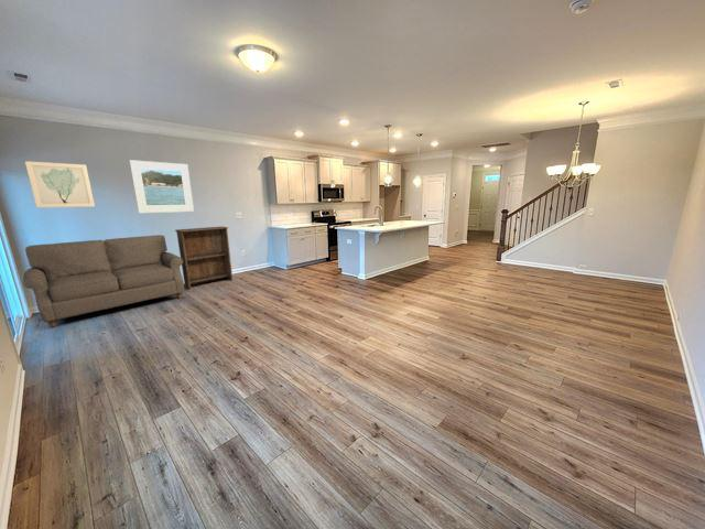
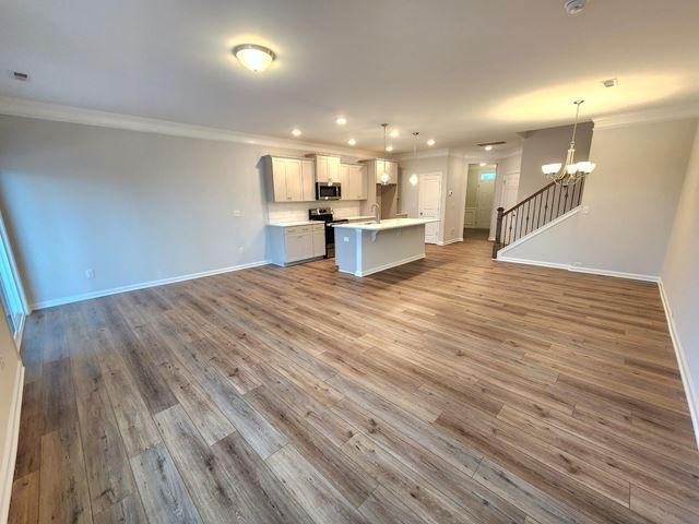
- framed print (164, 187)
- sofa (112, 273)
- bookshelf (206, 256)
- wall art (62, 185)
